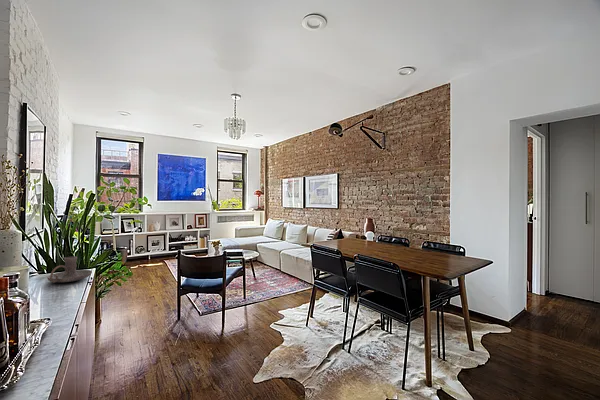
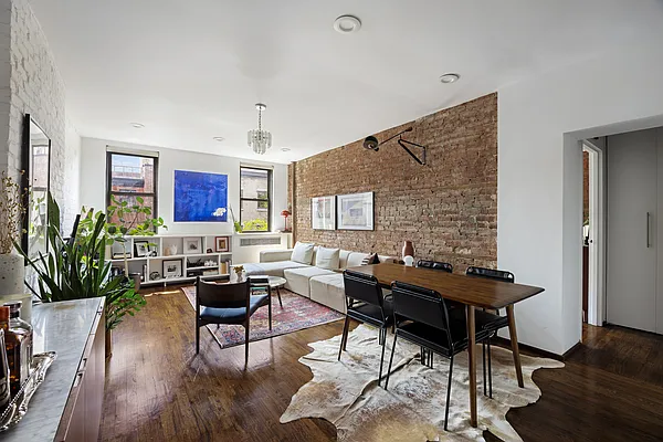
- candle holder (67, 269)
